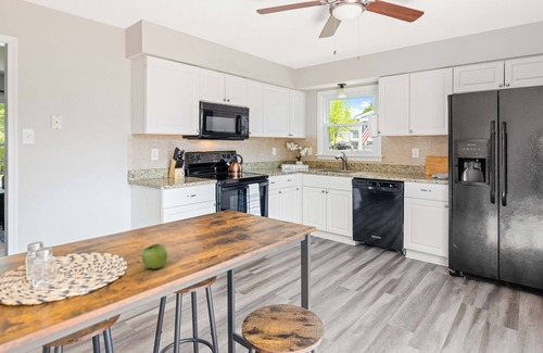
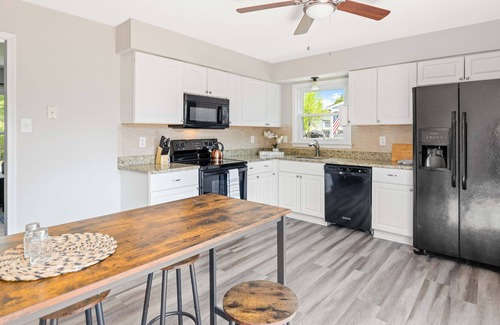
- fruit (154, 255)
